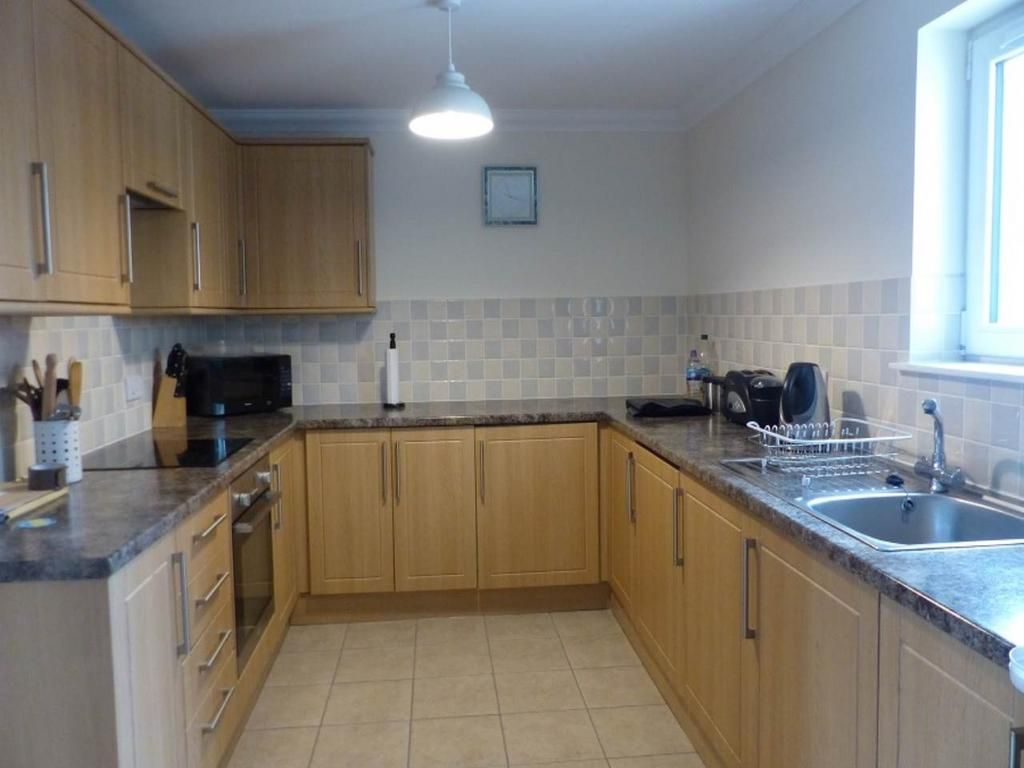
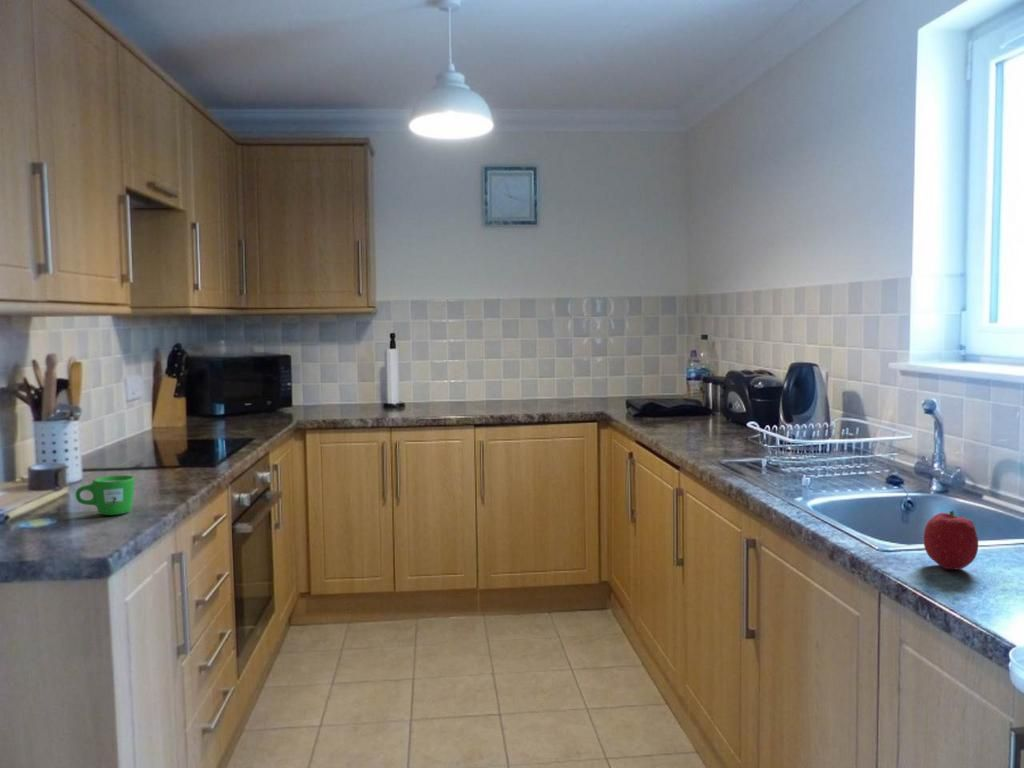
+ mug (105, 496)
+ fruit (950, 538)
